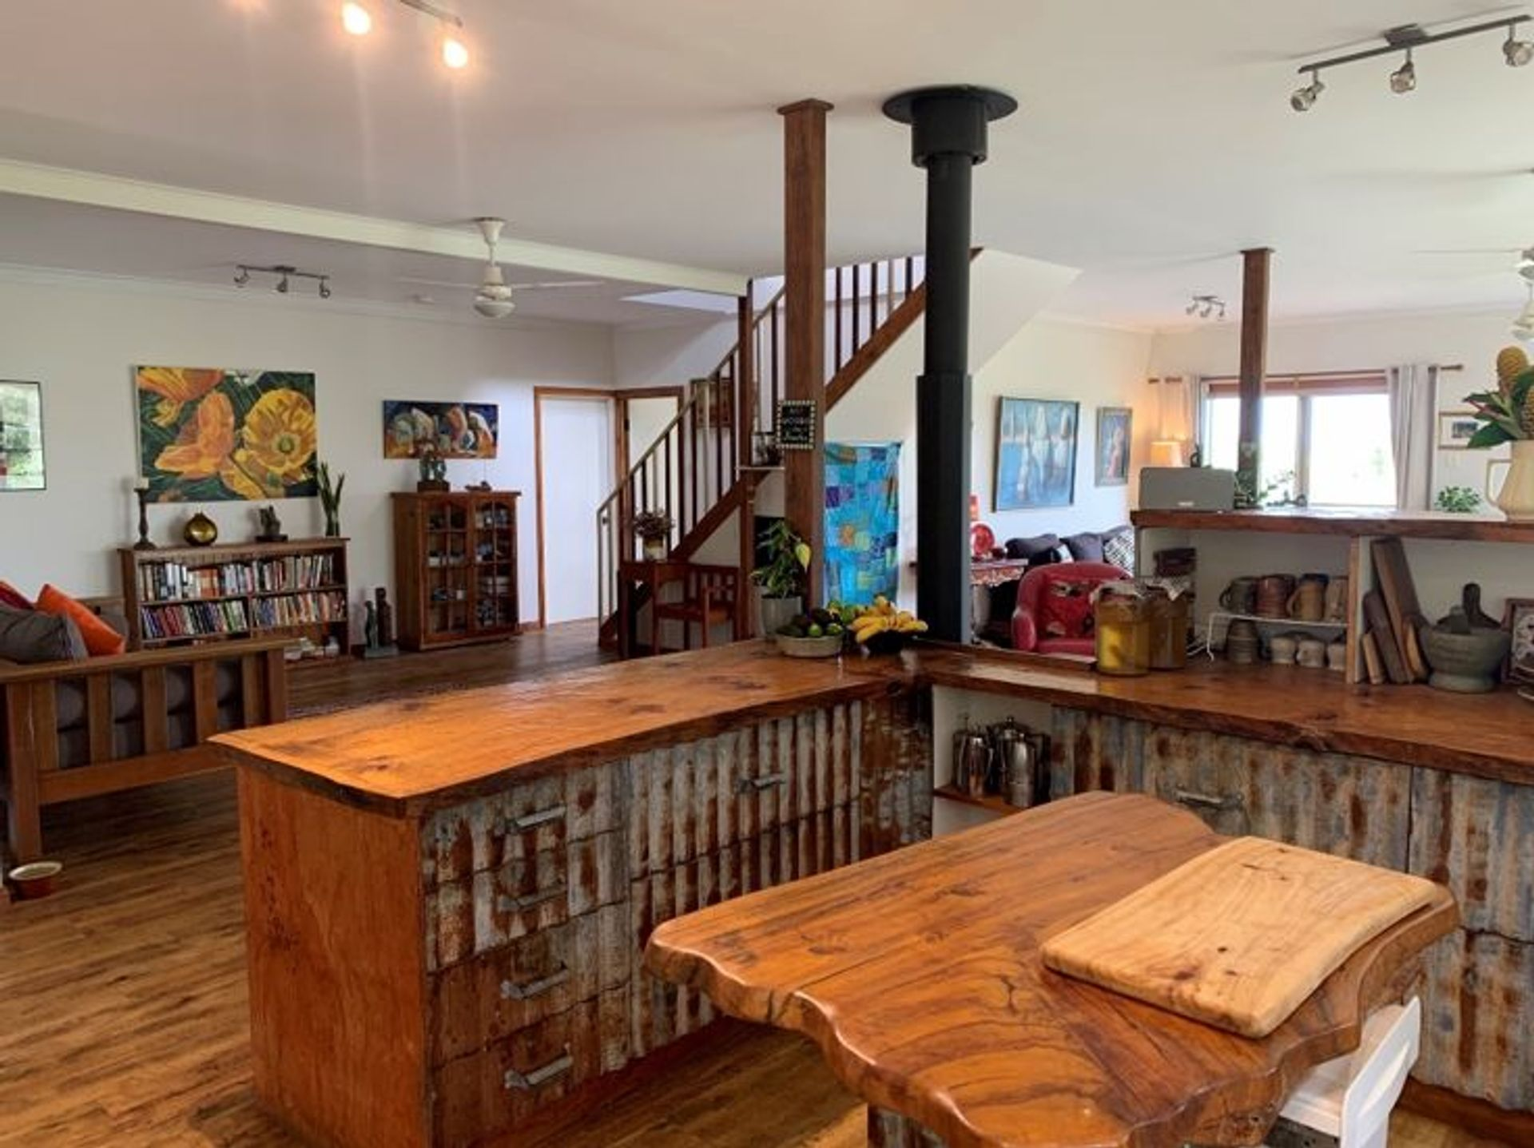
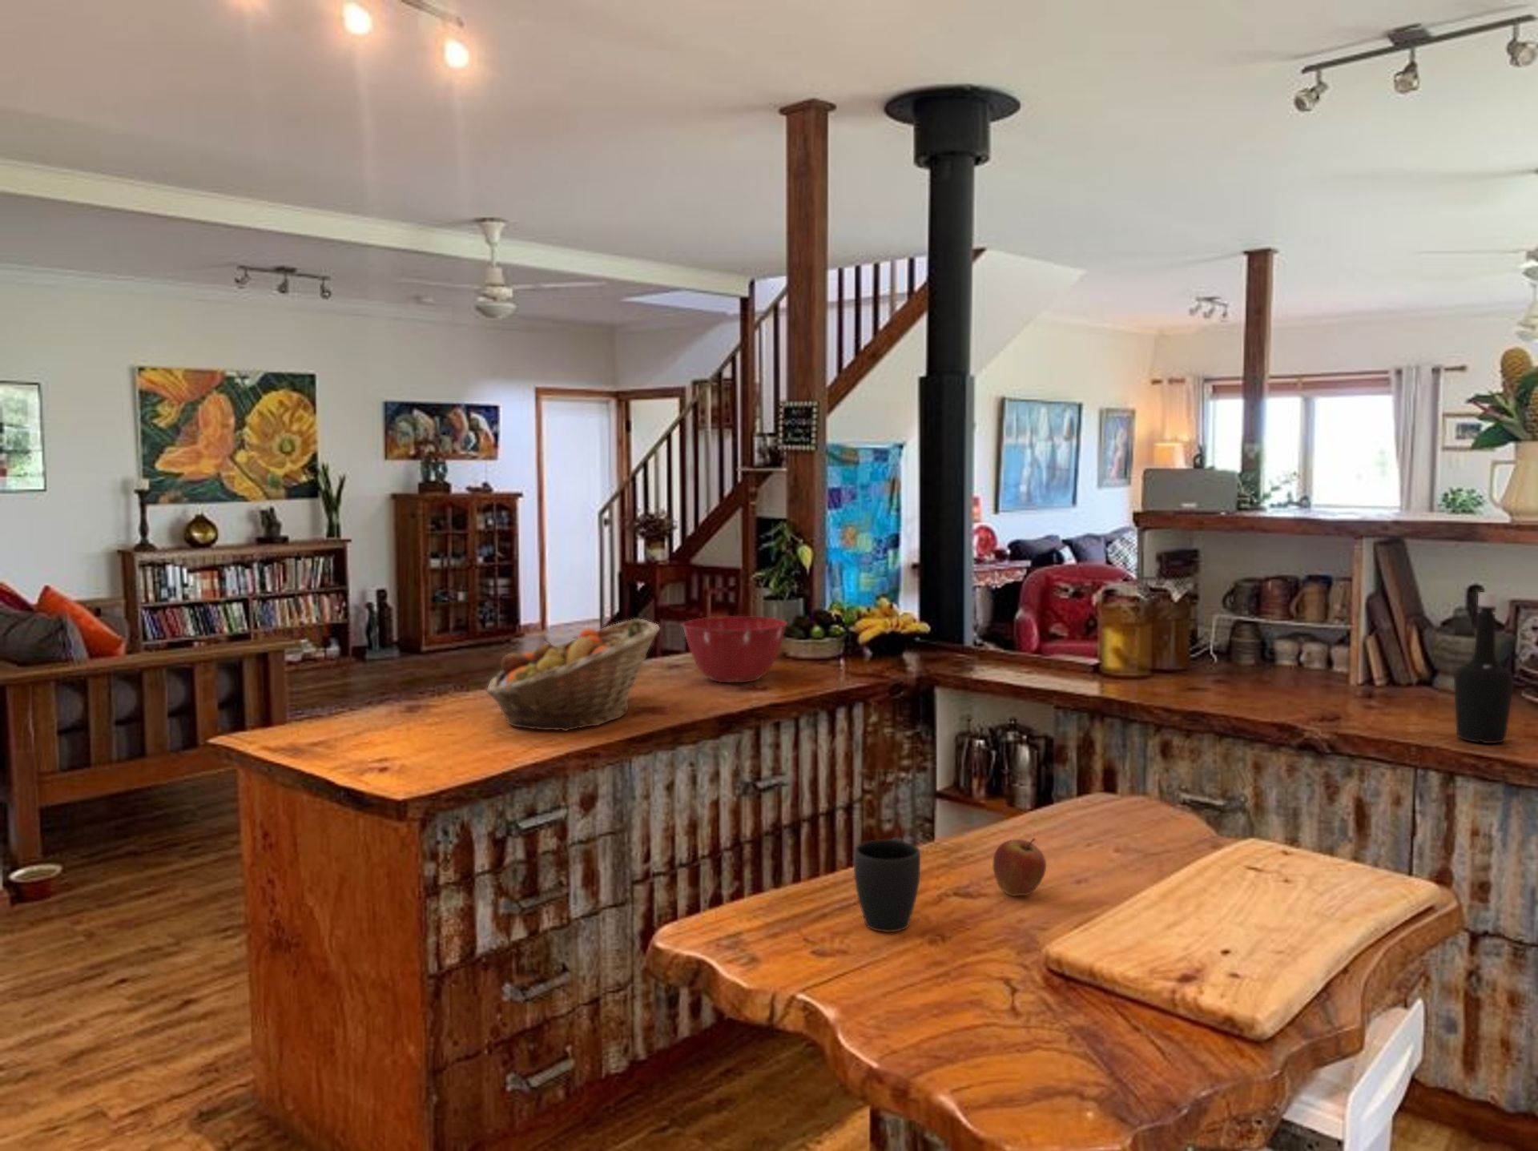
+ mixing bowl (735, 650)
+ fruit basket (574, 671)
+ mug (890, 881)
+ fruit (1019, 864)
+ bottle (1484, 666)
